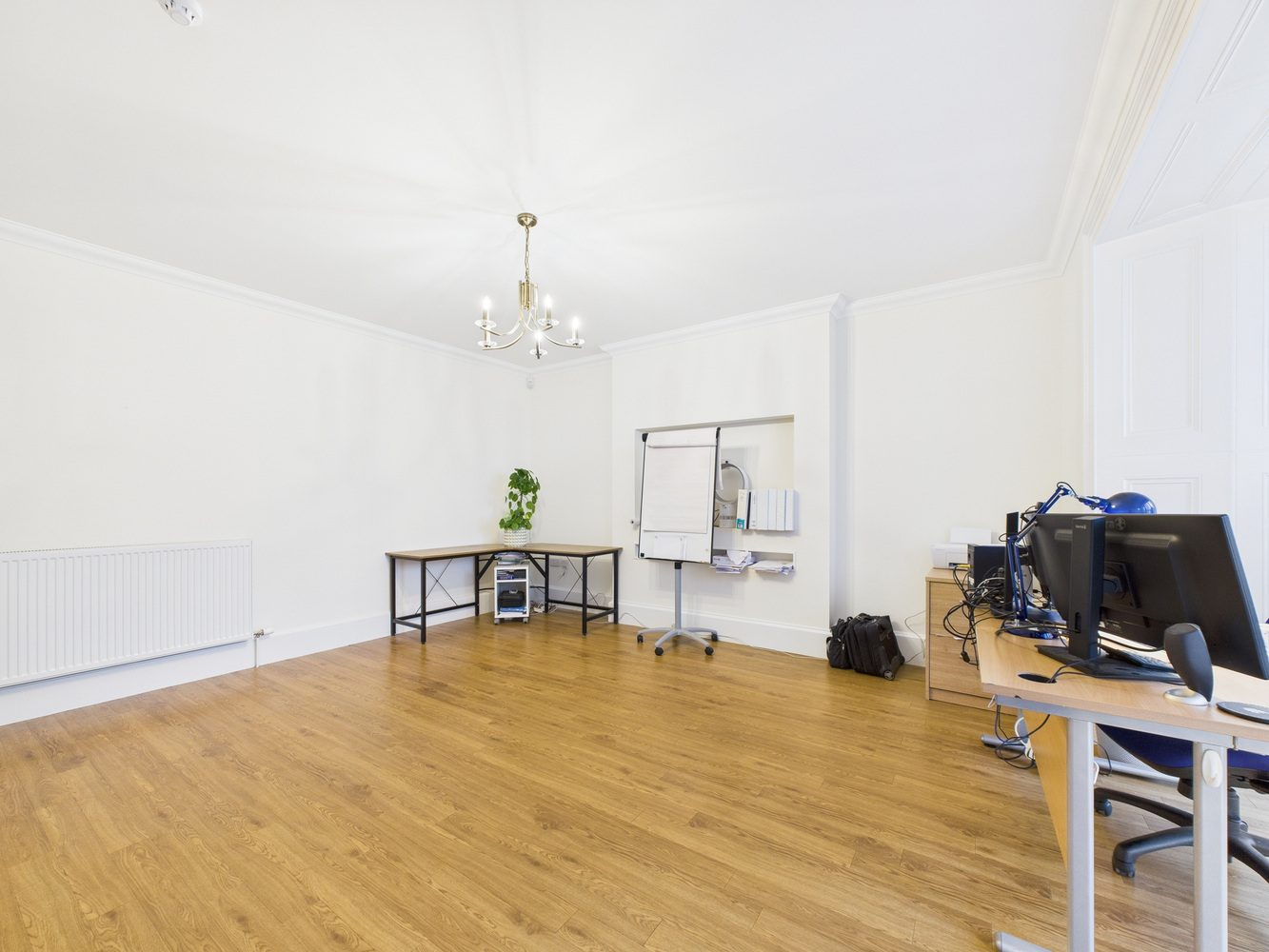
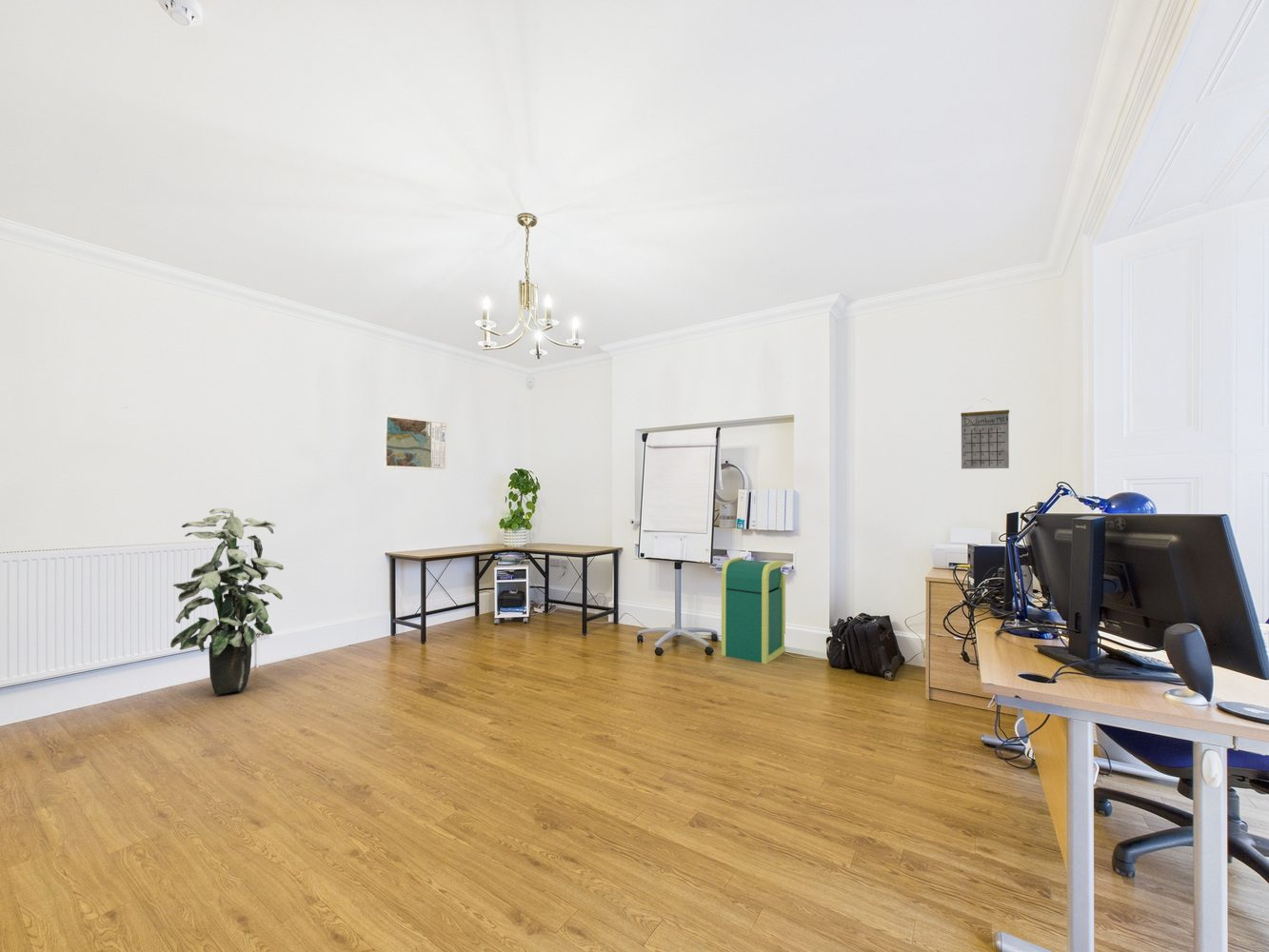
+ trash can (753, 606)
+ map (417, 443)
+ indoor plant (226, 598)
+ calendar (984, 433)
